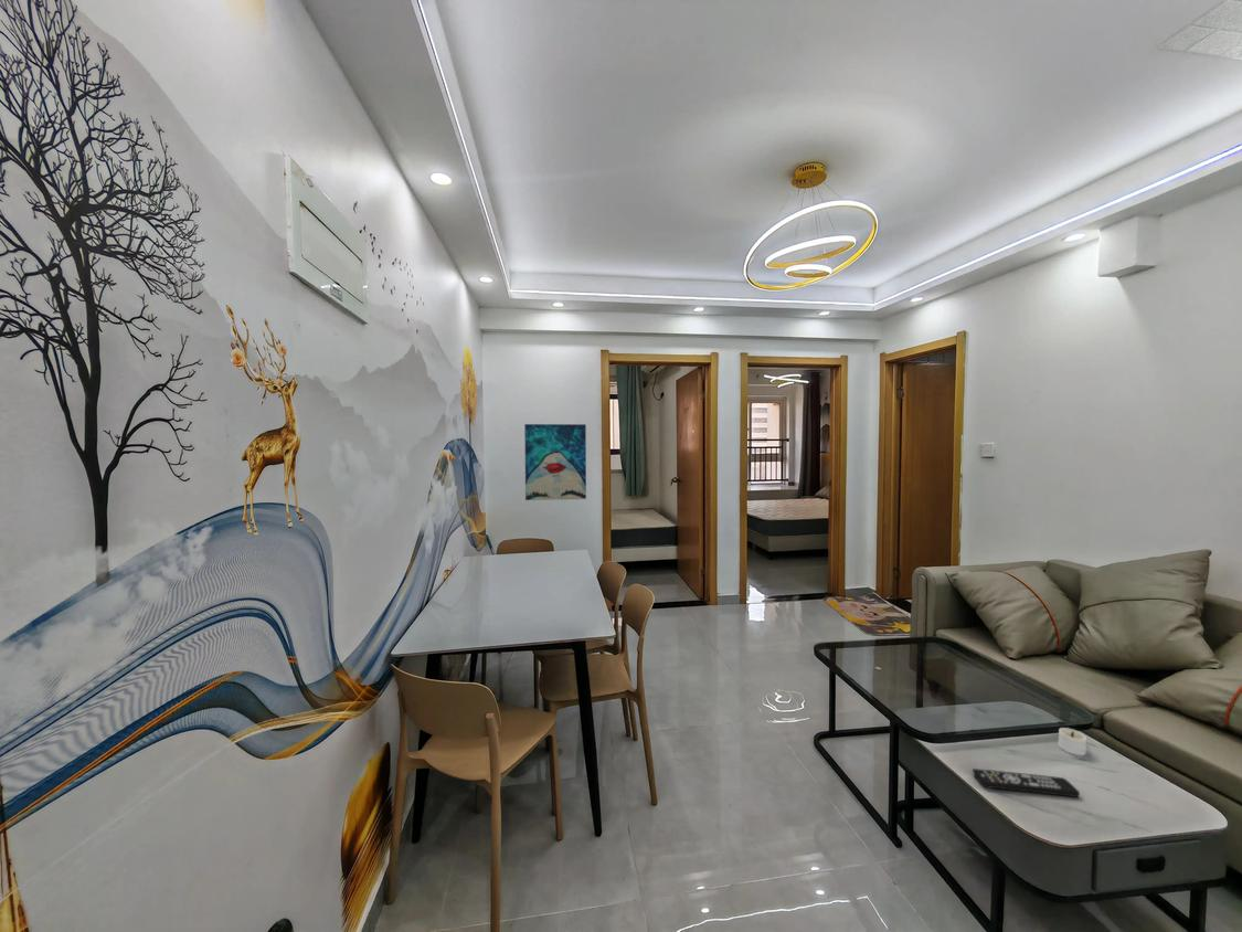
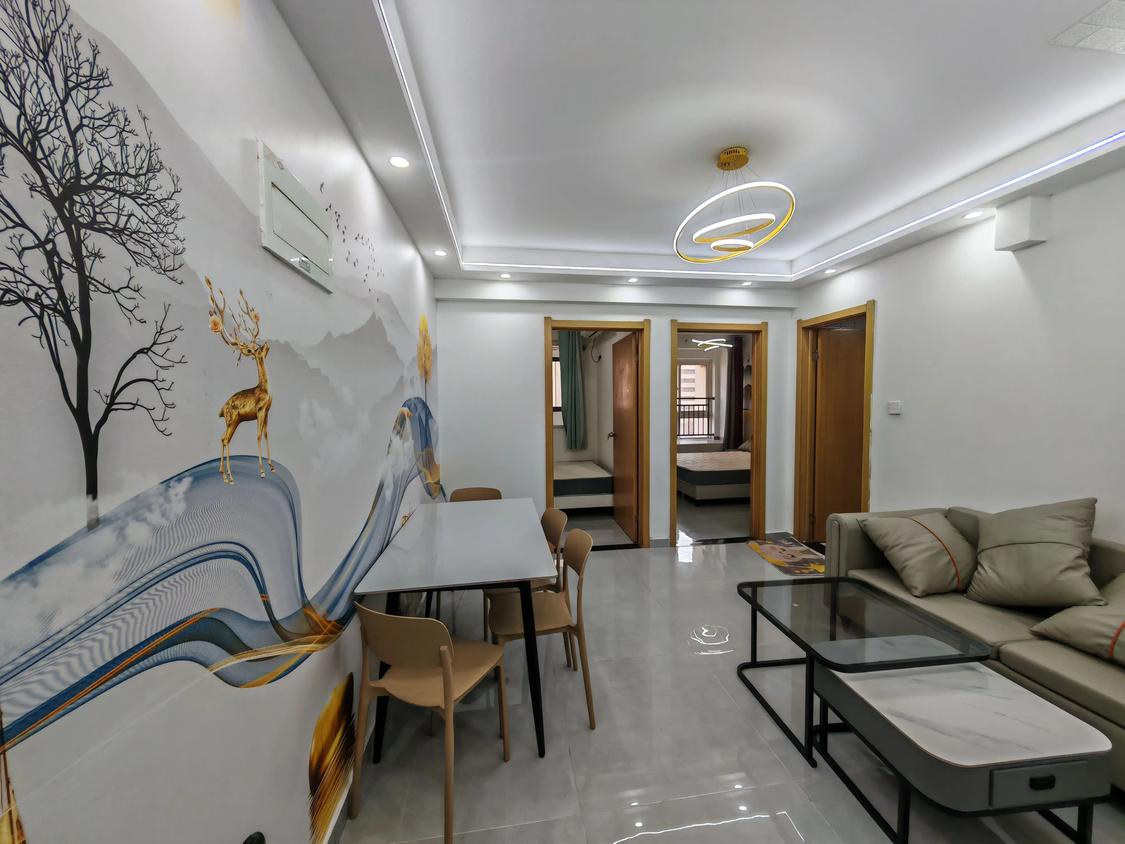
- candle (1075, 740)
- remote control (1023, 783)
- wall art (555, 462)
